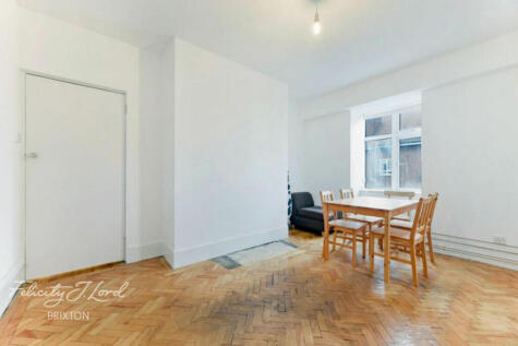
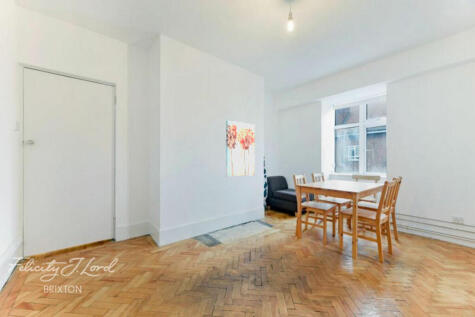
+ wall art (241, 149)
